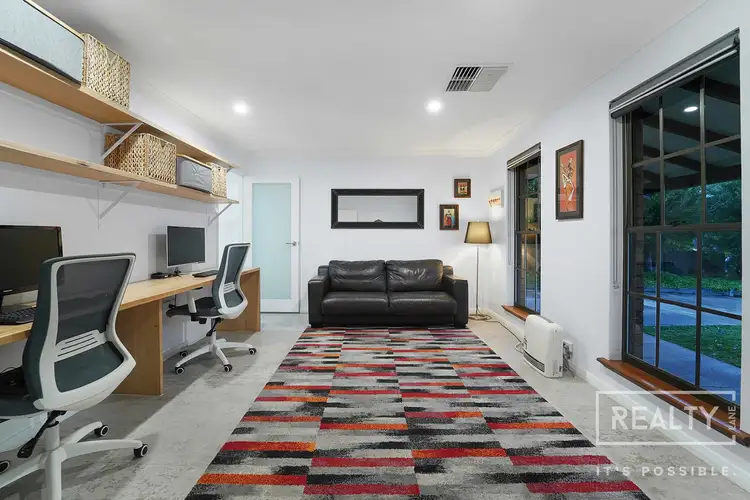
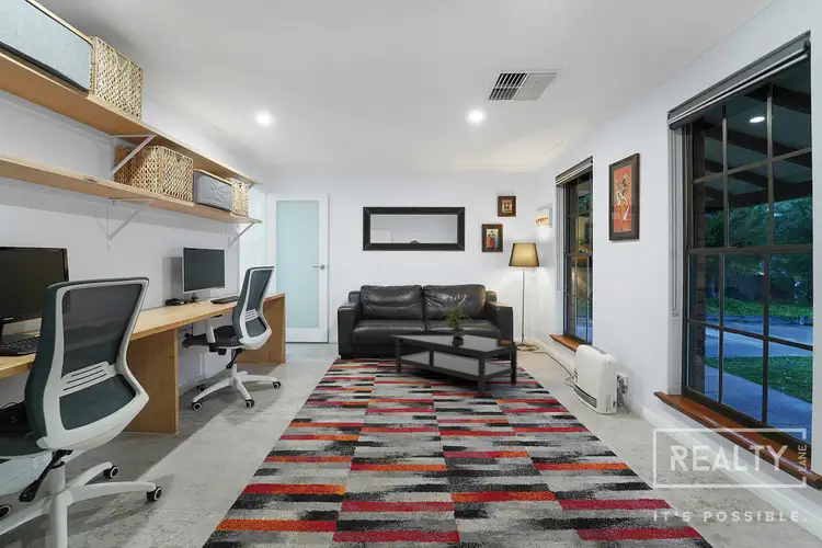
+ potted plant (456, 319)
+ coffee table (453, 358)
